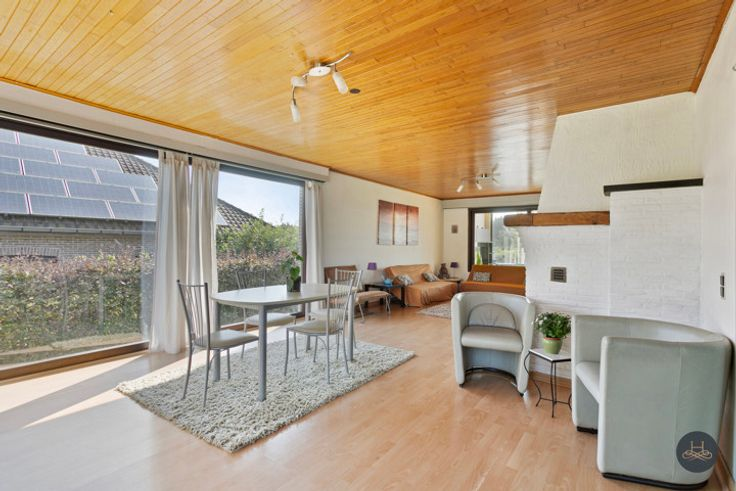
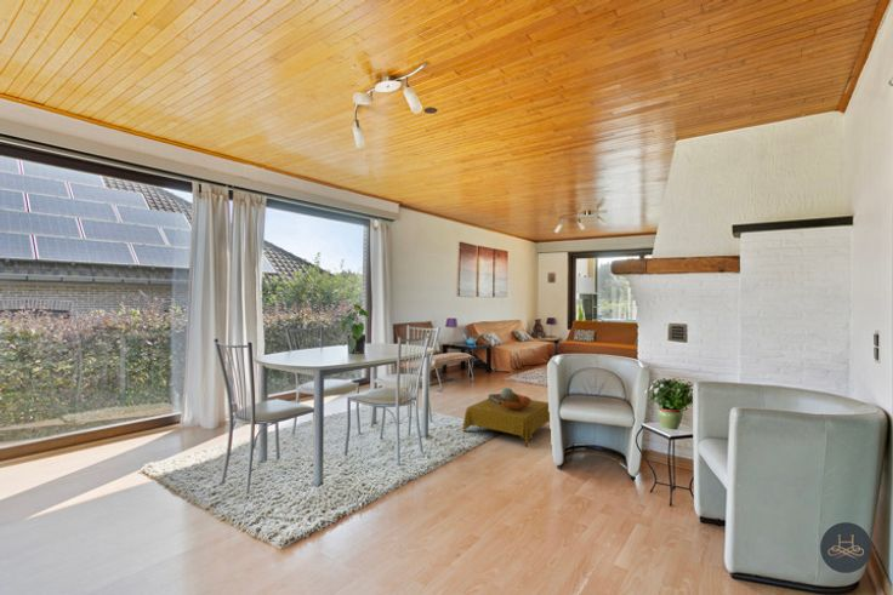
+ side table (510, 407)
